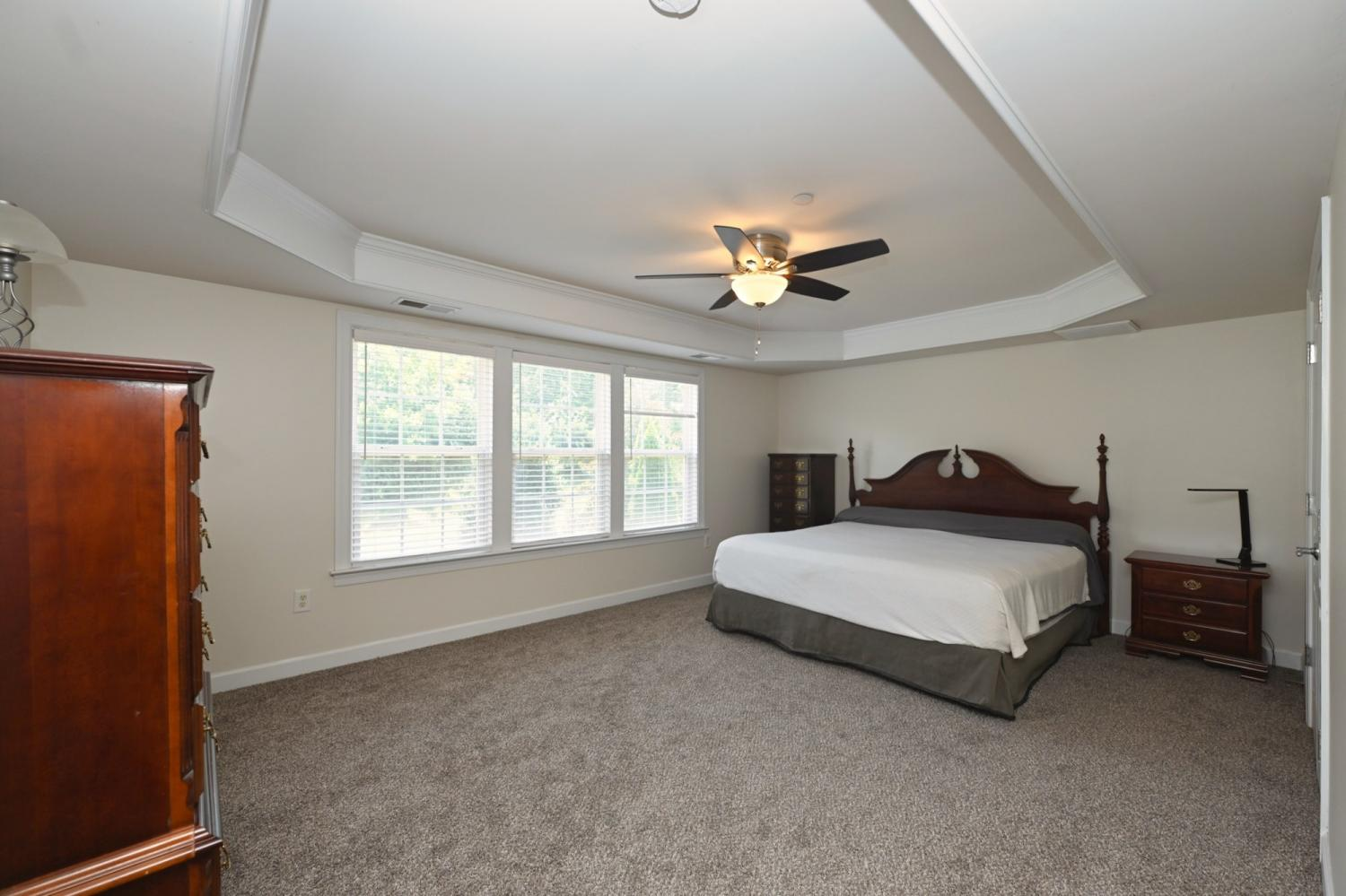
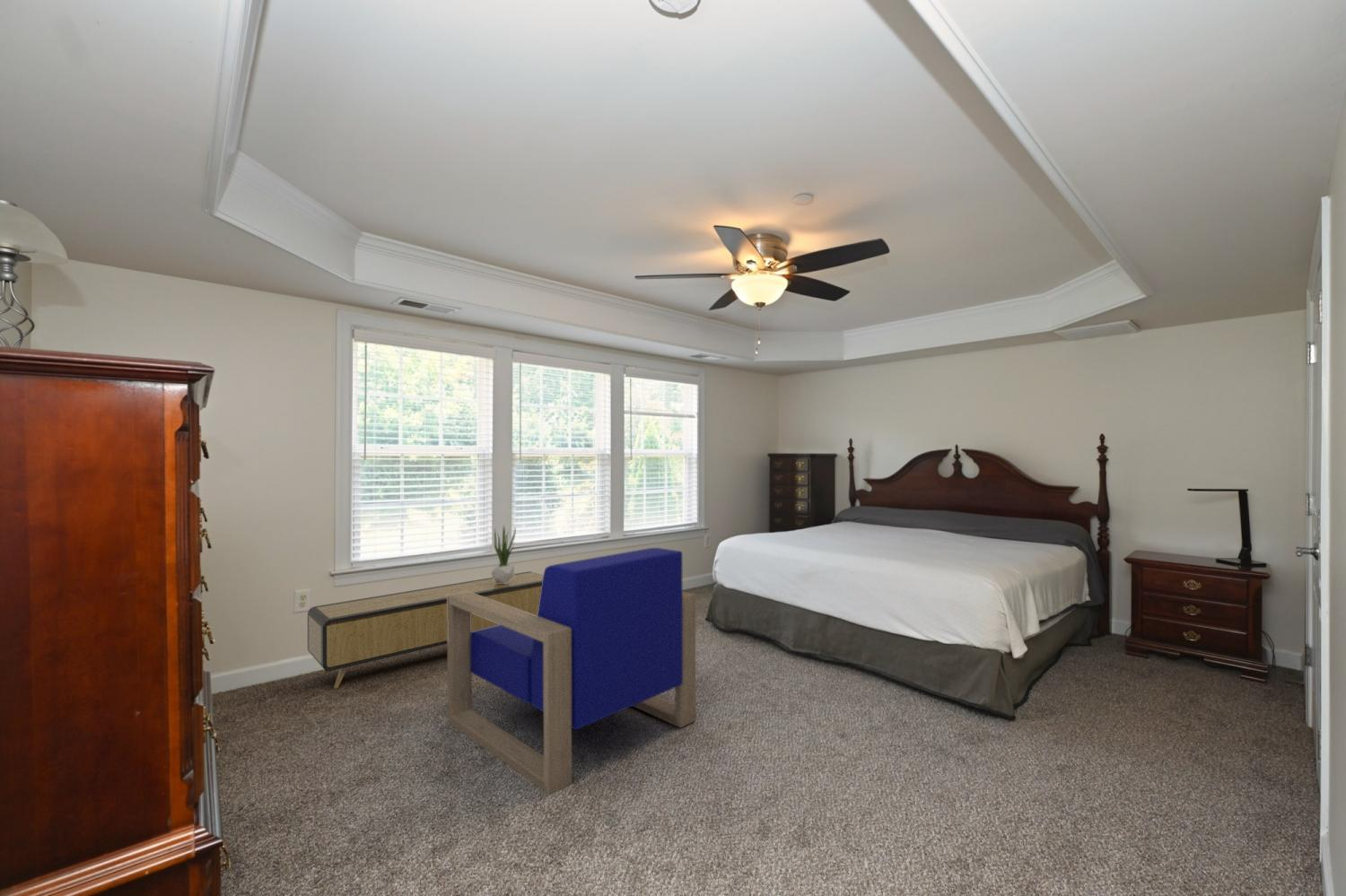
+ potted plant (503, 554)
+ storage bench (446, 622)
+ armchair (572, 634)
